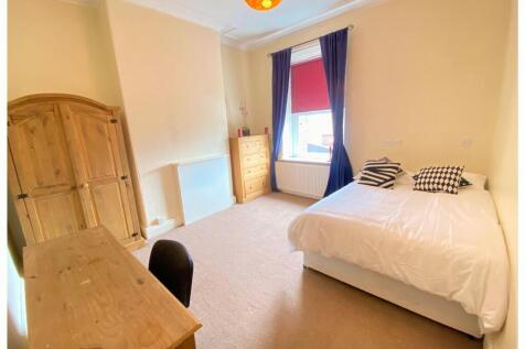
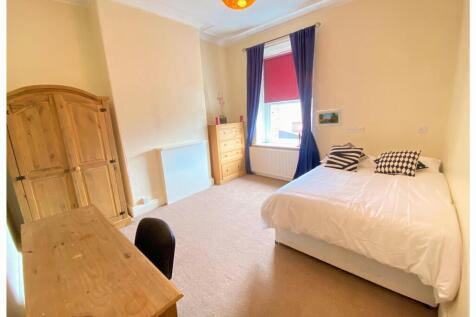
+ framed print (328, 118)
